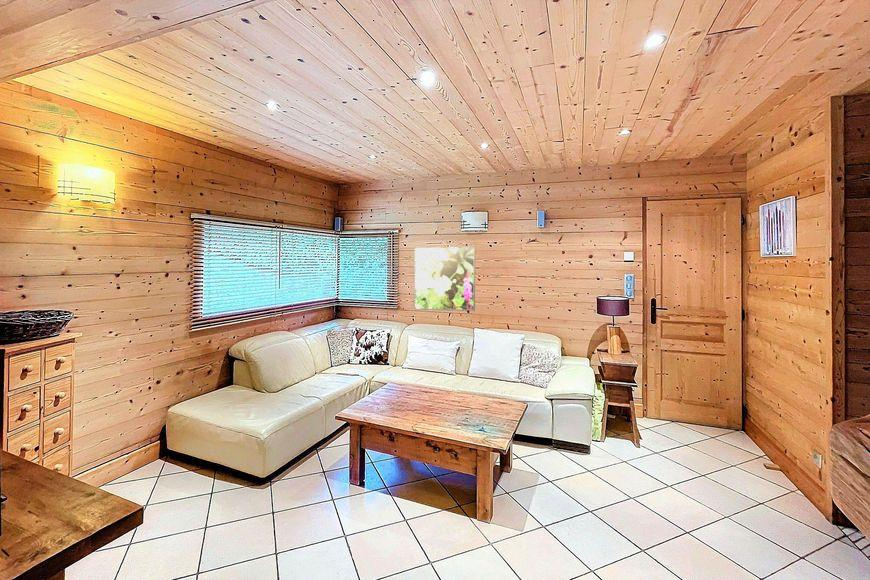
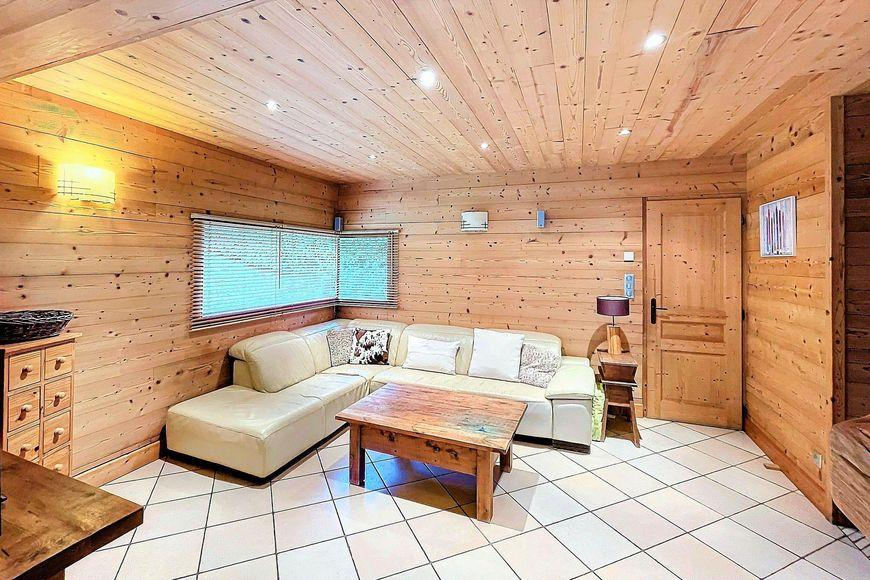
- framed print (444, 278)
